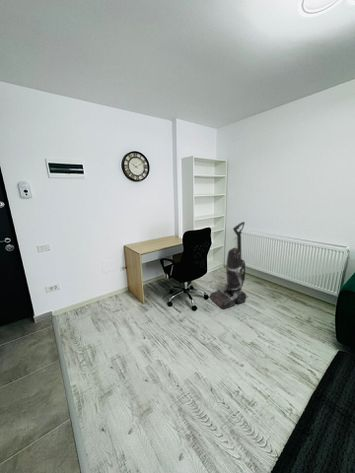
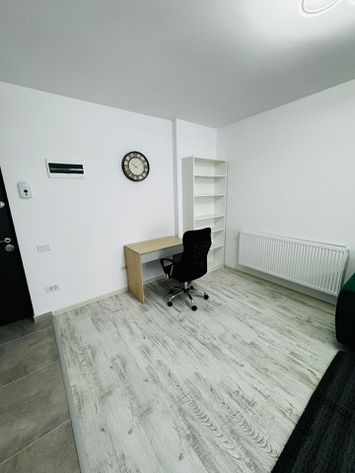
- vacuum cleaner (228, 263)
